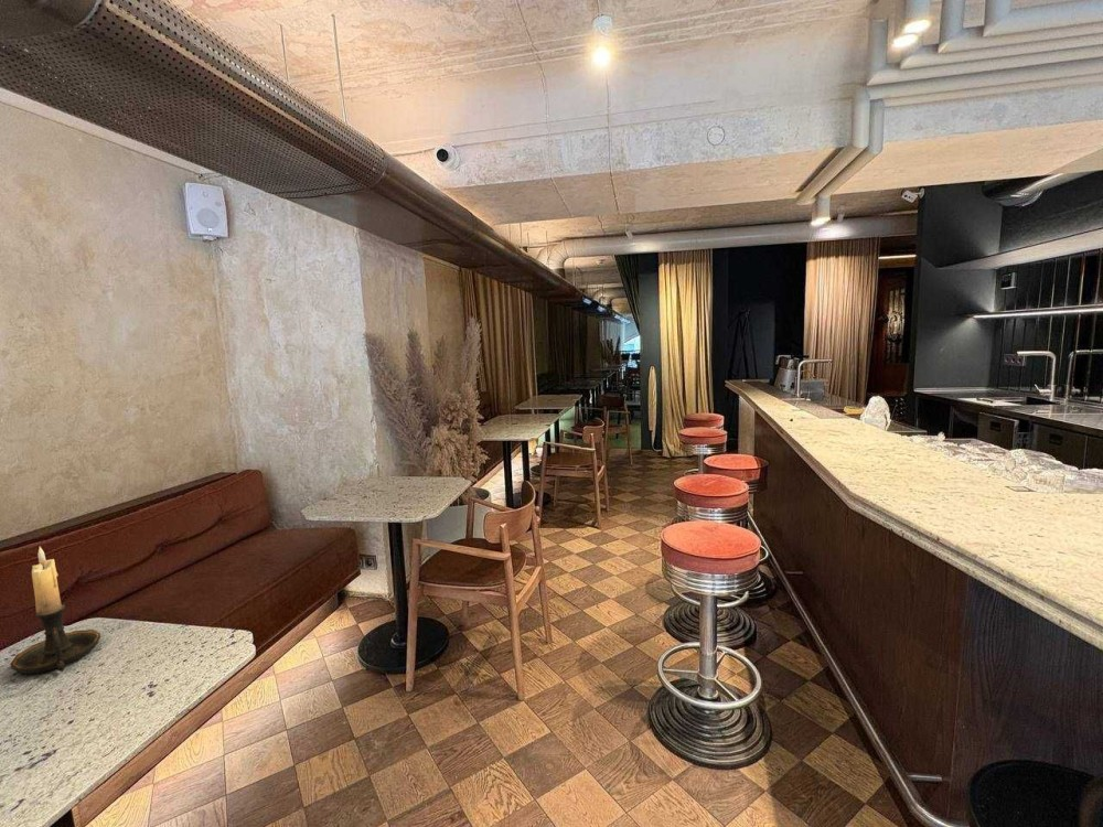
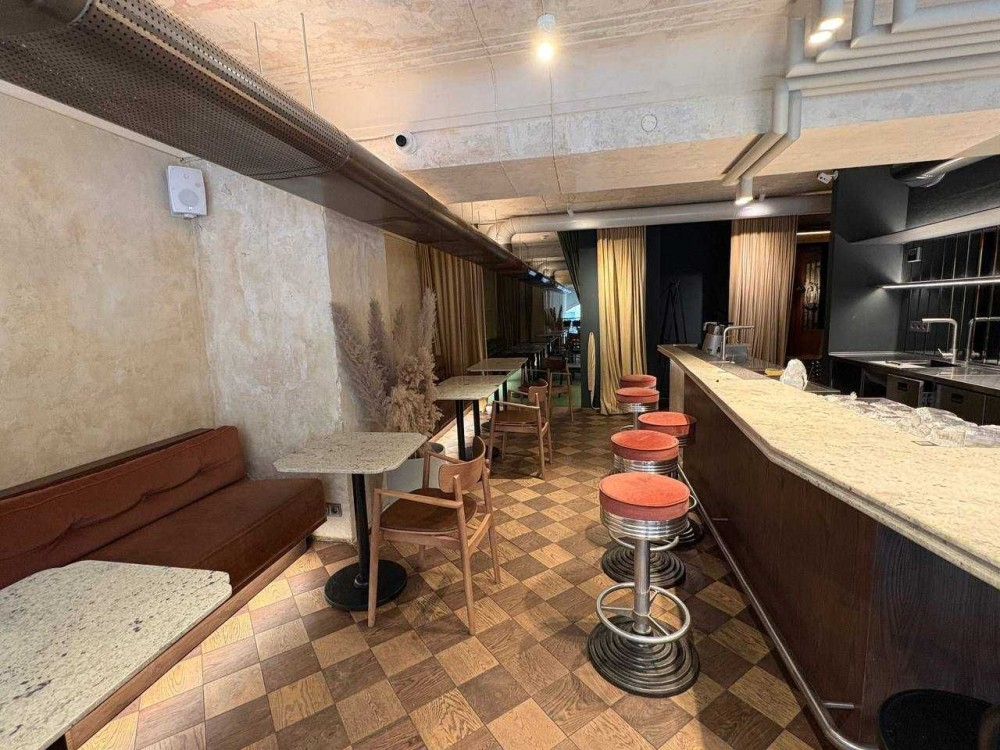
- candle holder (50, 605)
